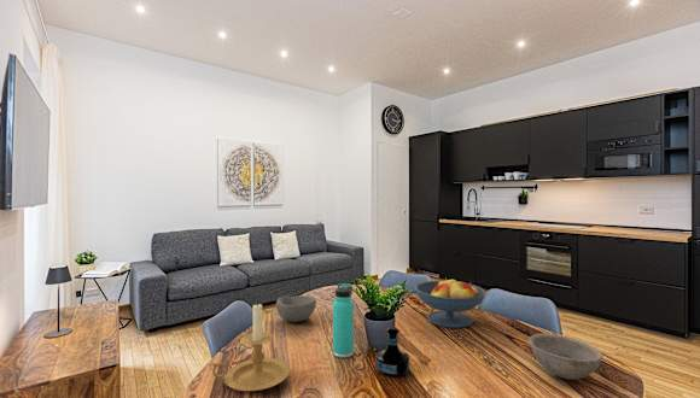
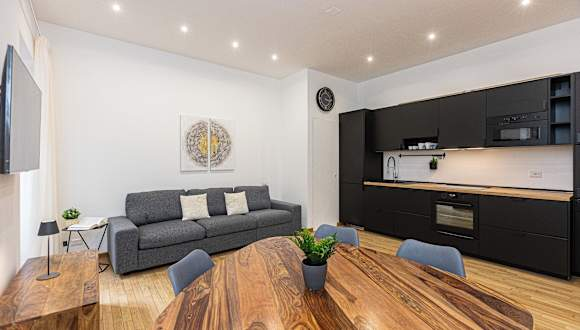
- bowl (564, 359)
- candle holder (257, 340)
- tequila bottle (392, 347)
- thermos bottle (343, 318)
- bowl (296, 309)
- fruit bowl (449, 298)
